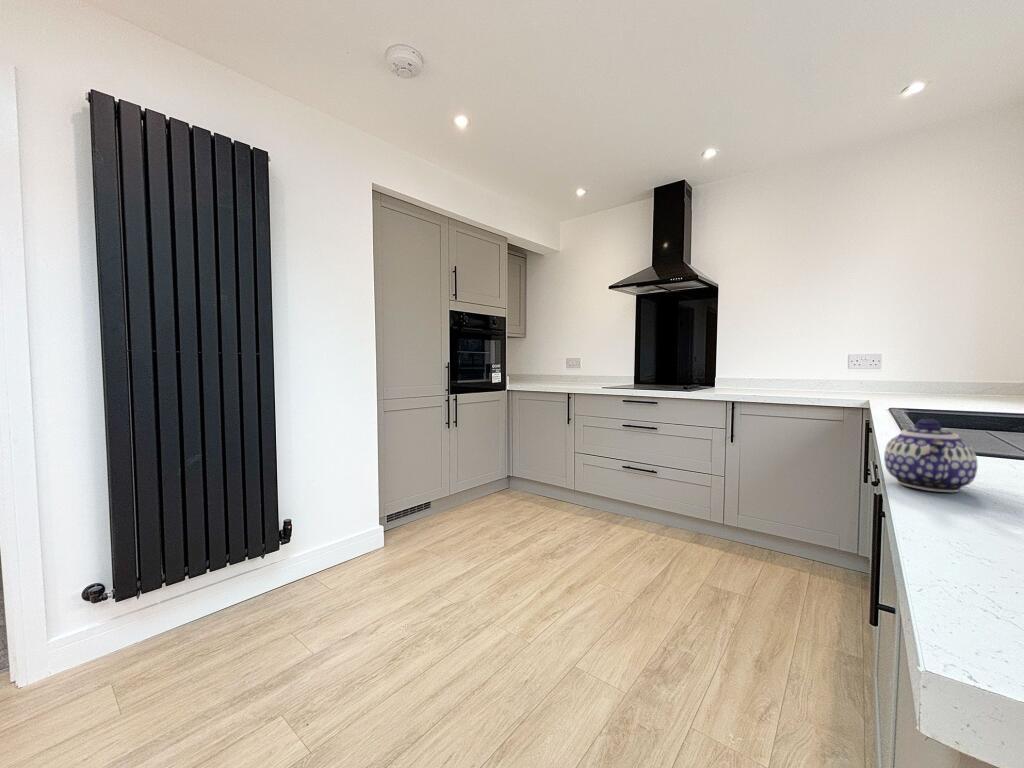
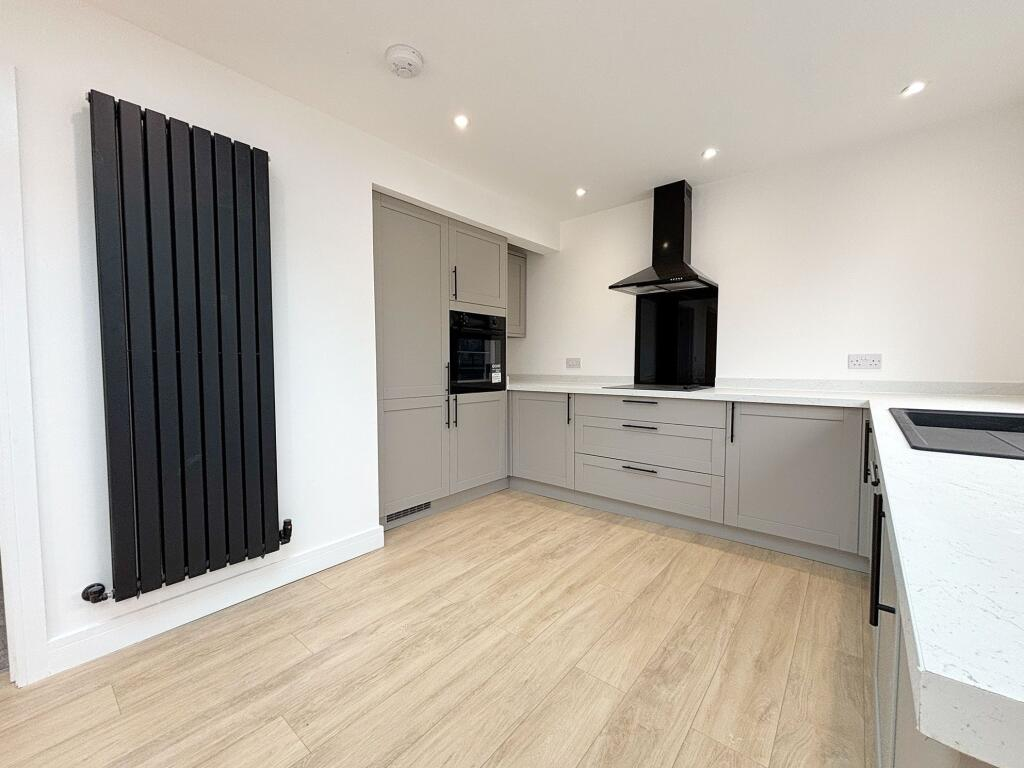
- teapot (928, 452)
